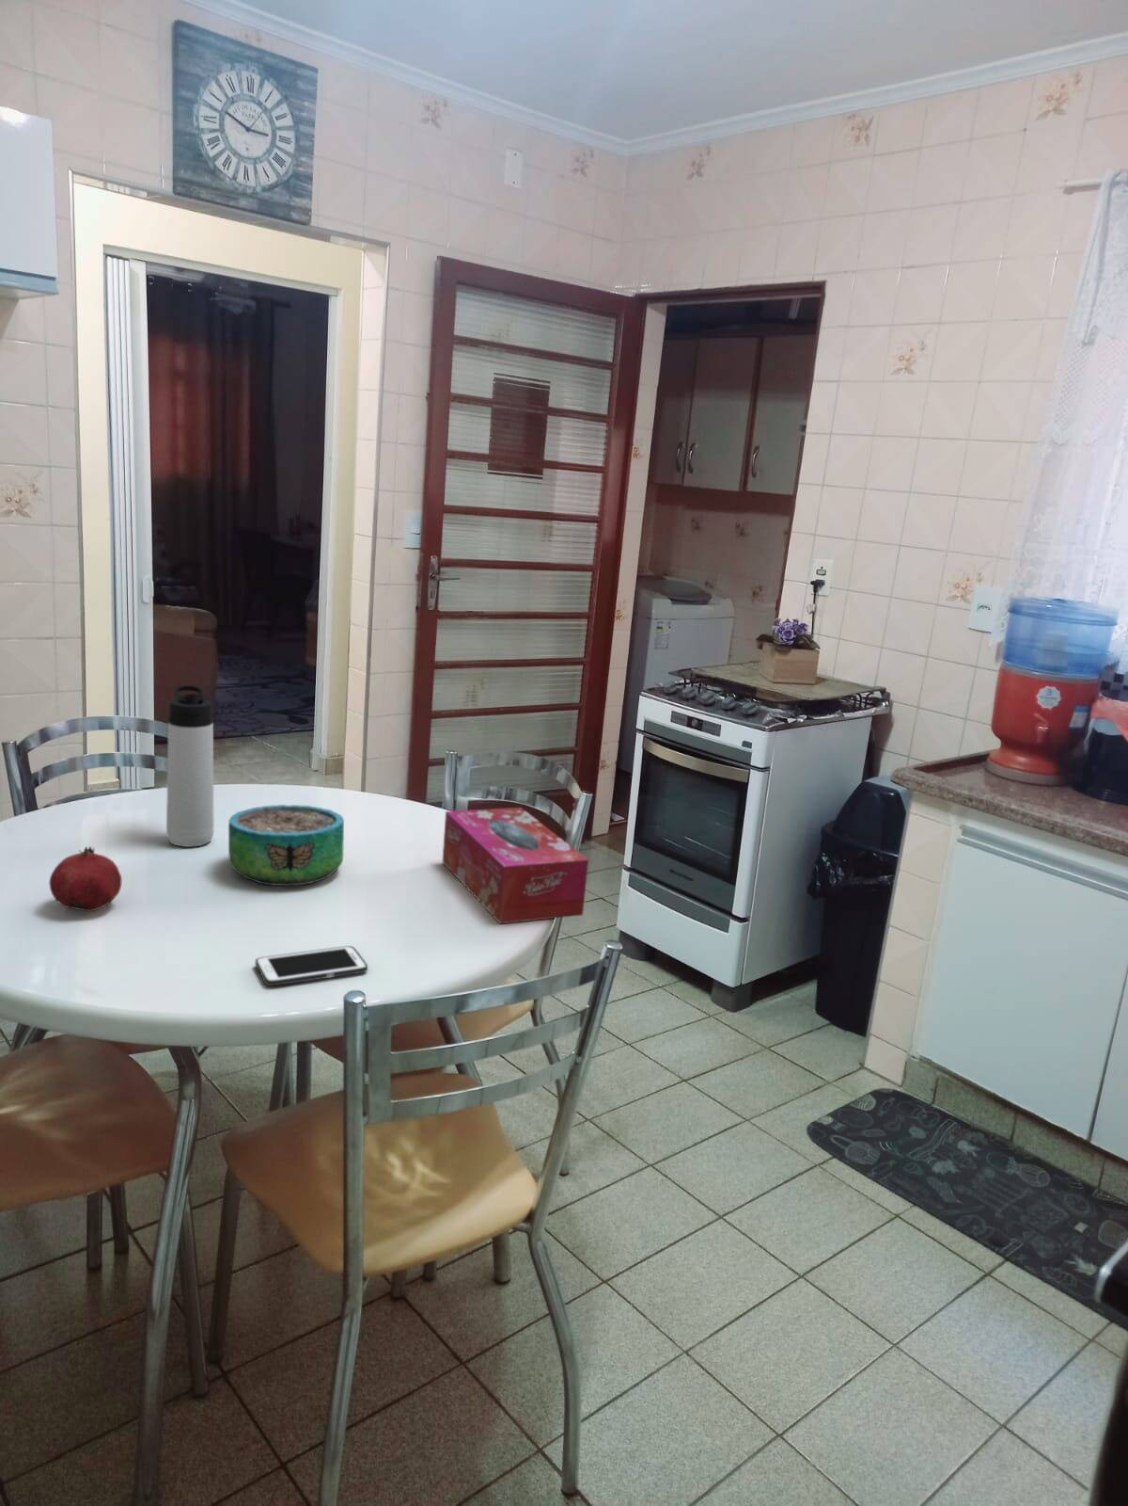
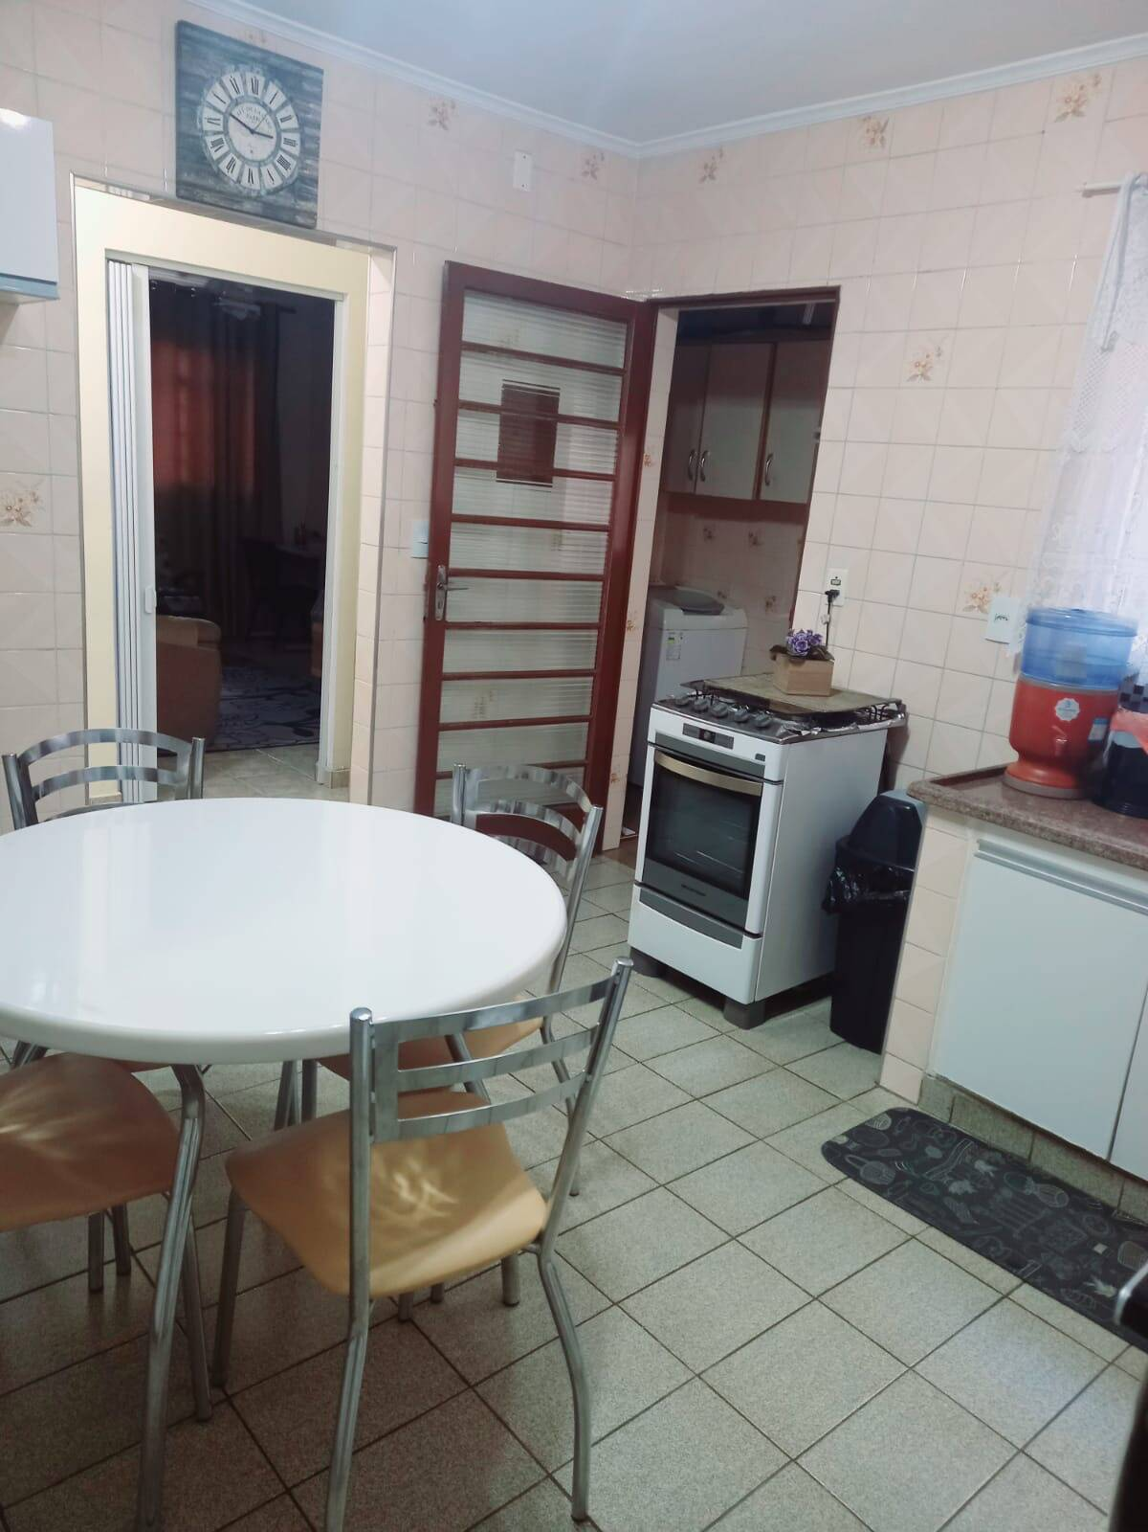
- decorative bowl (287, 843)
- fruit (85, 876)
- thermos bottle (188, 765)
- cell phone (312, 965)
- tissue box (511, 860)
